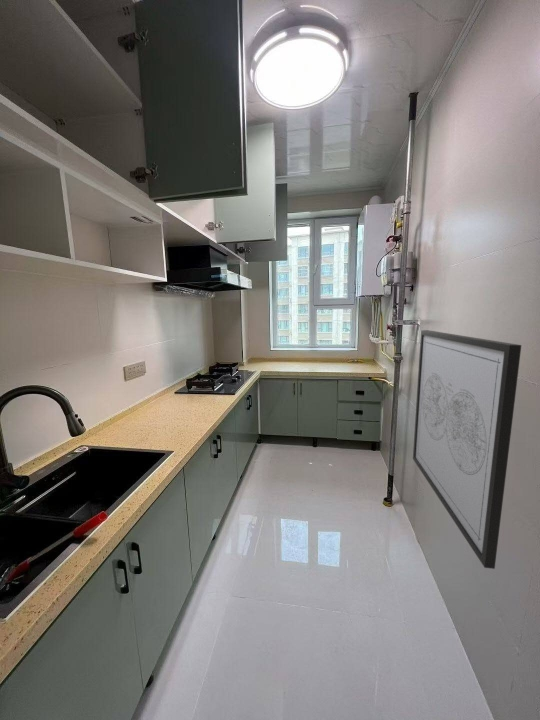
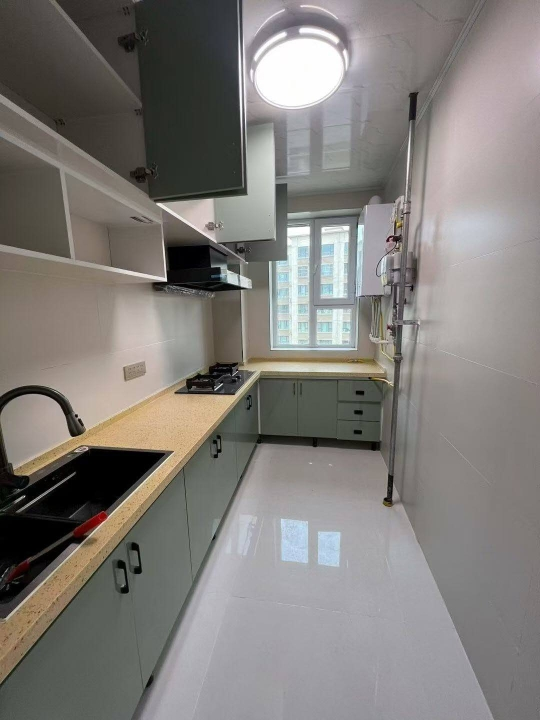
- wall art (449, 420)
